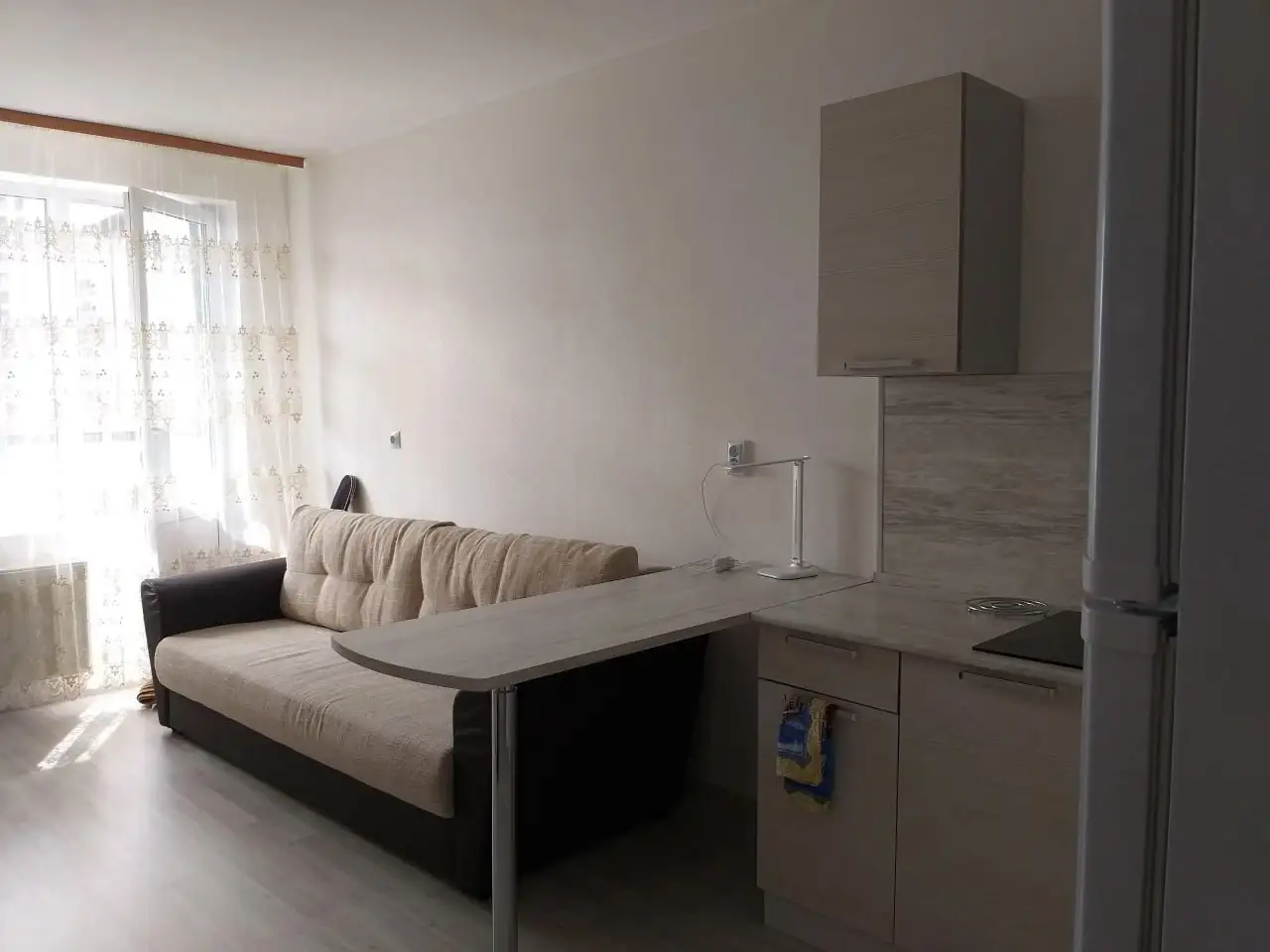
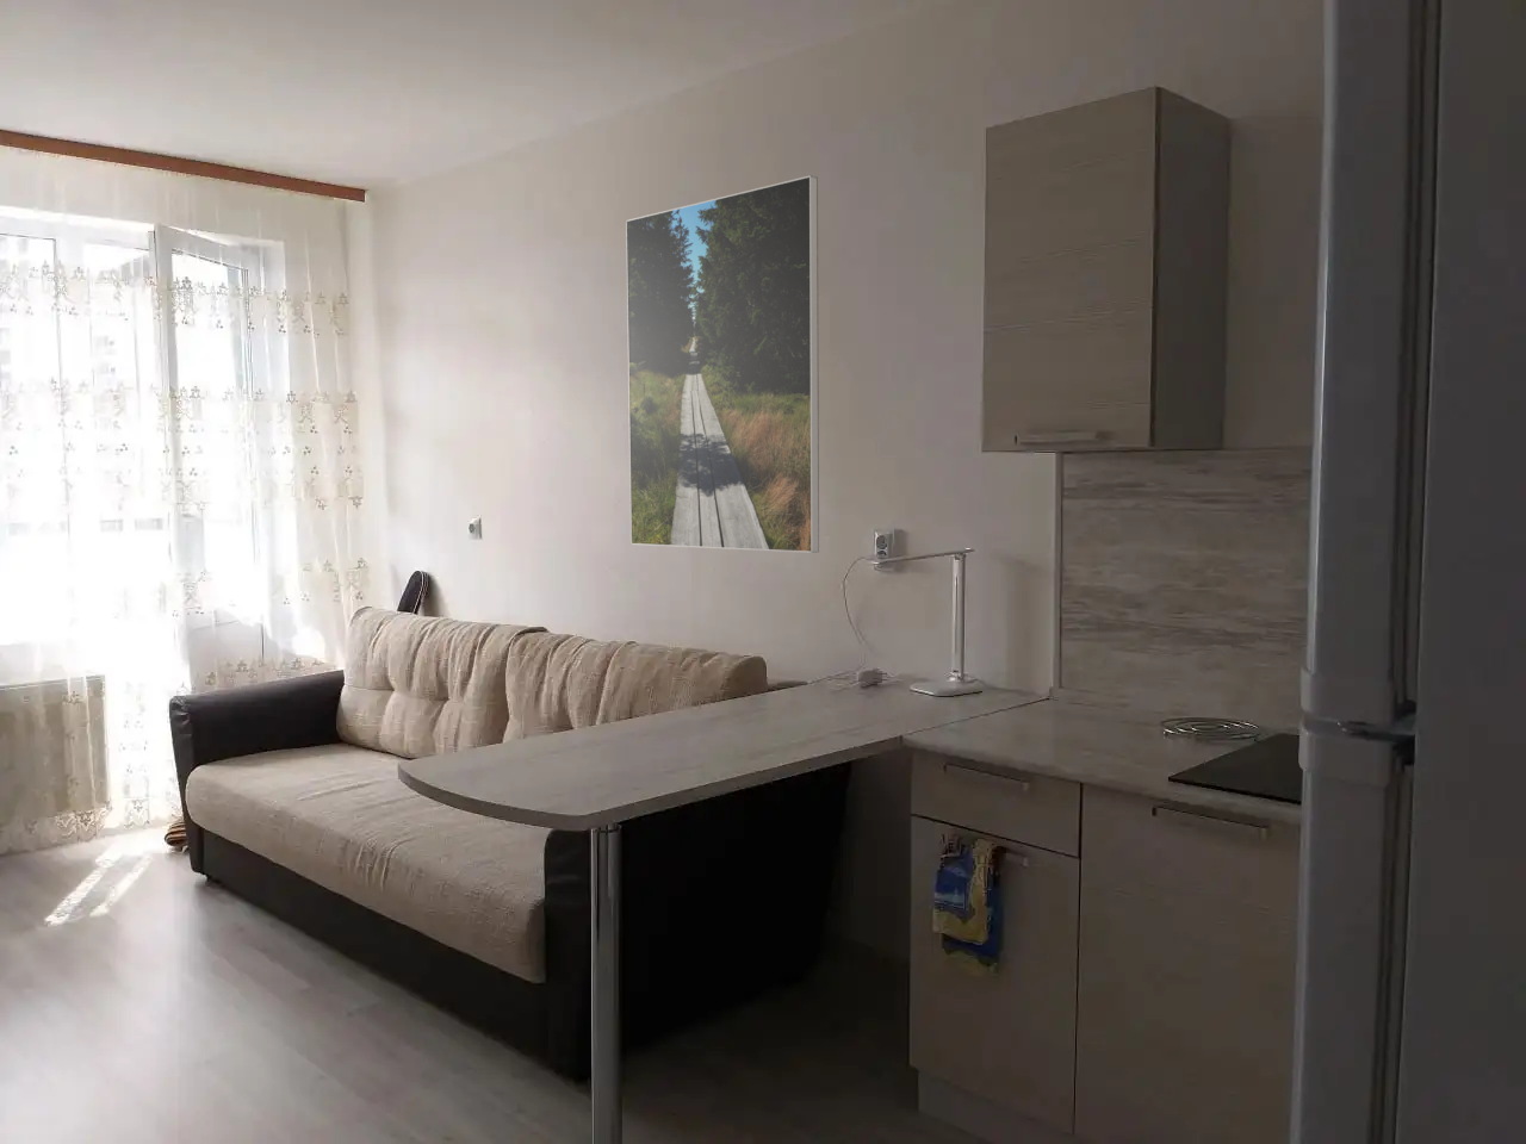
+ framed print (716, 375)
